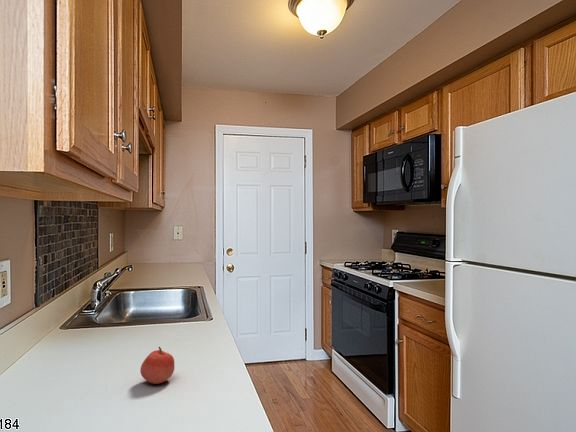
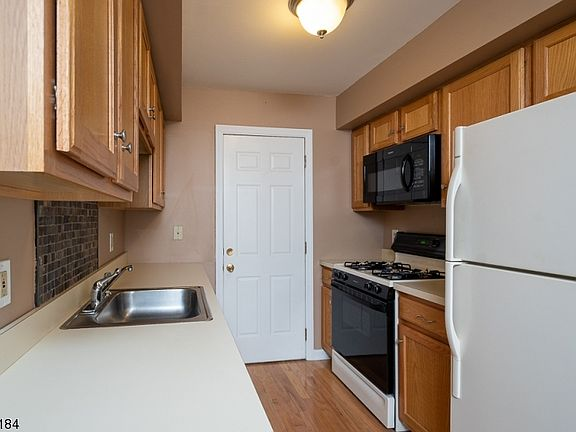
- apple (157, 364)
